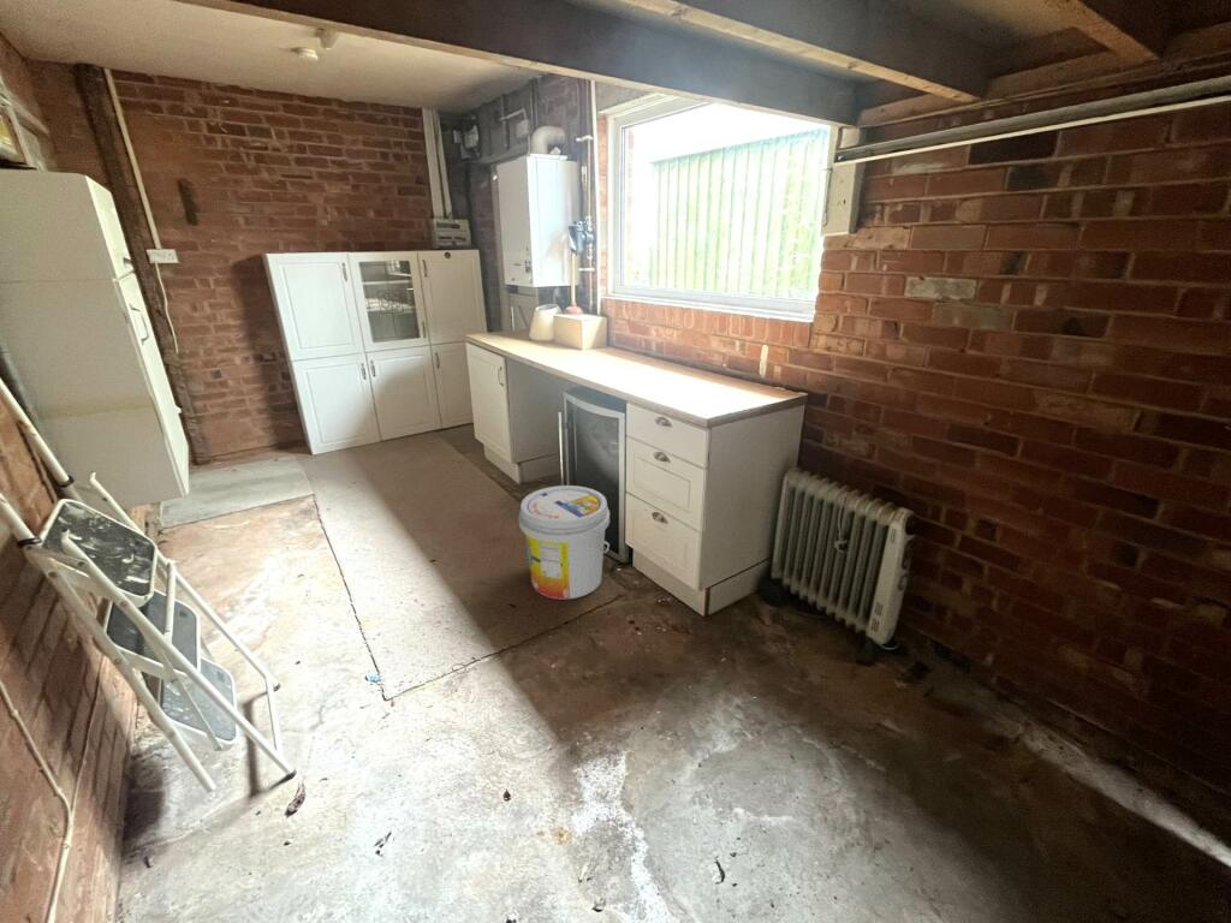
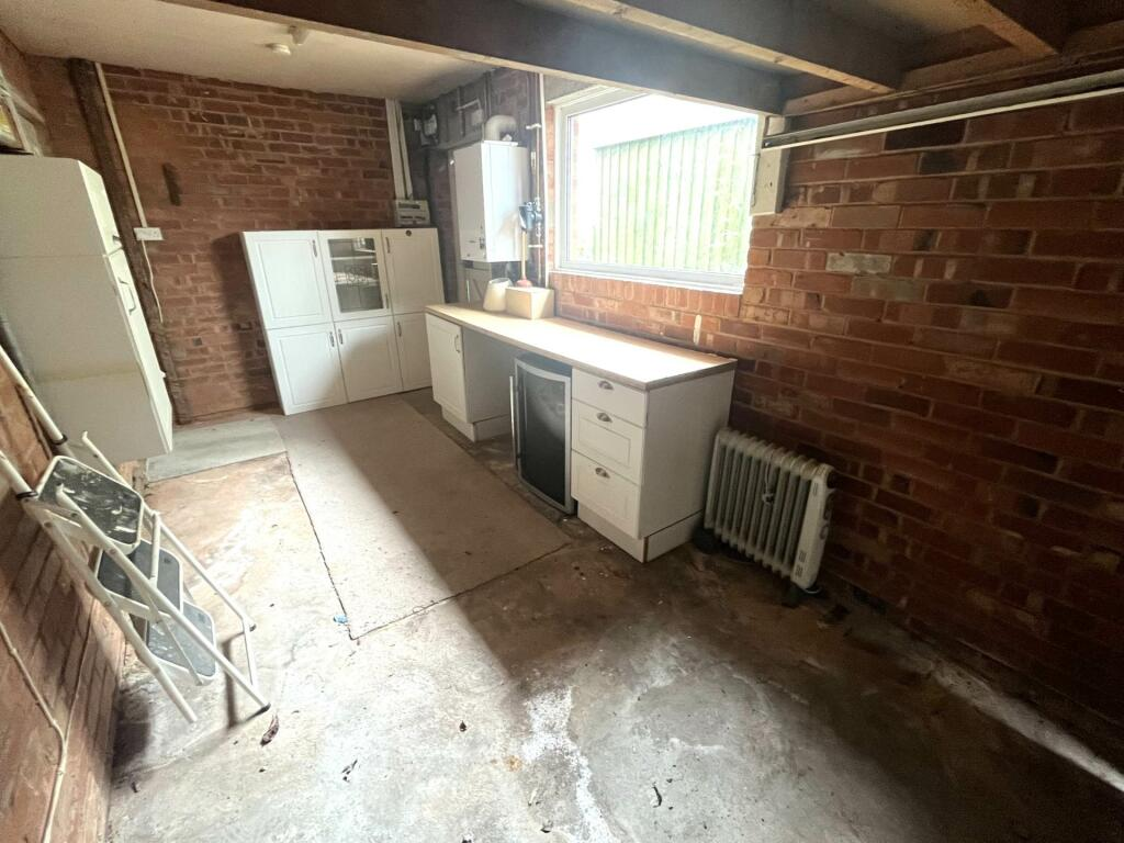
- bucket (566, 541)
